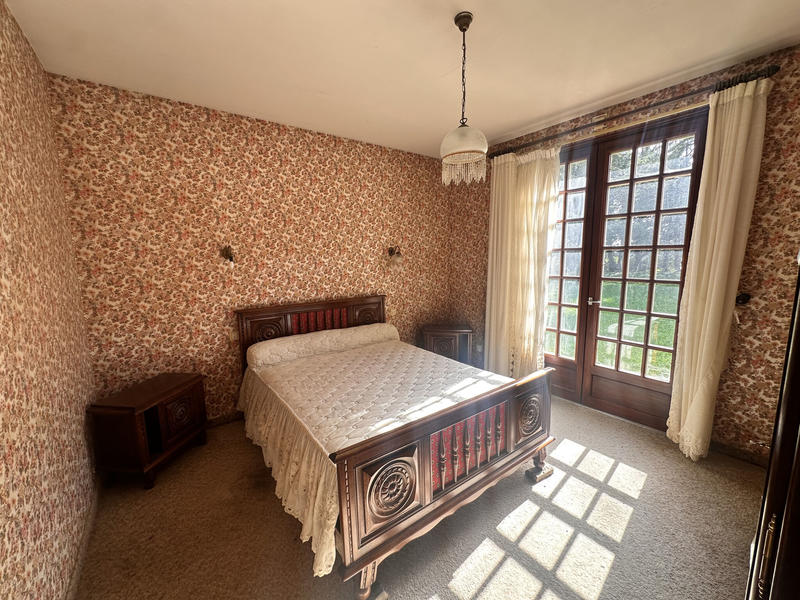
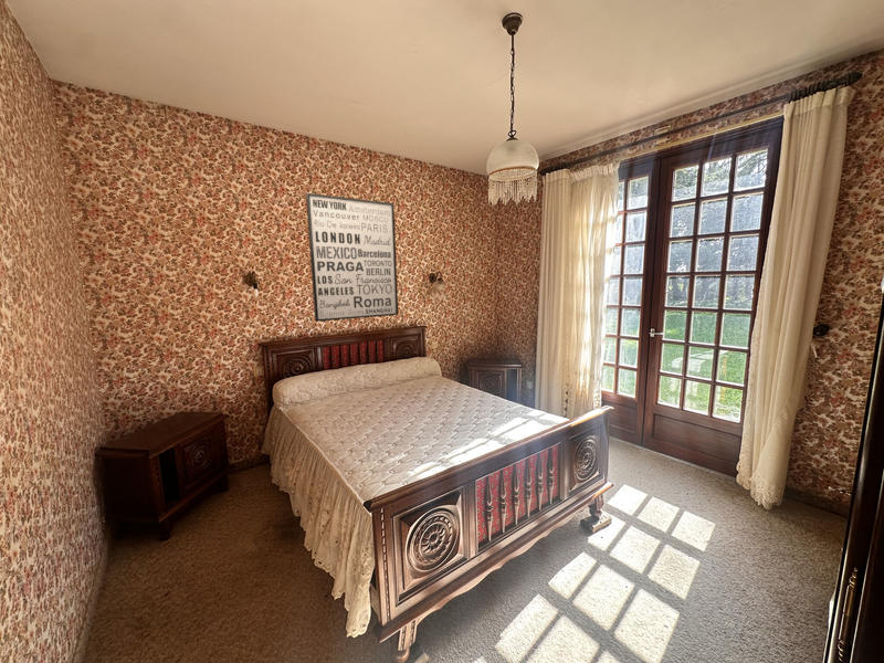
+ wall art (356, 260)
